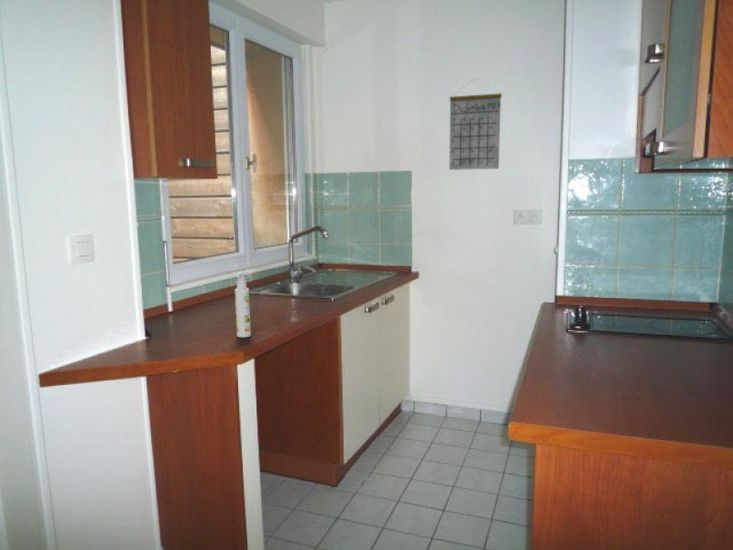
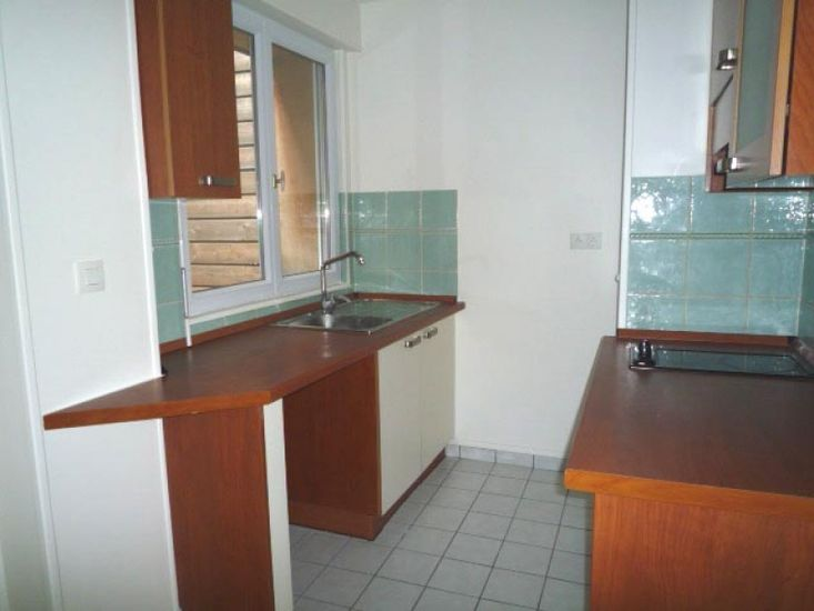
- spray bottle (242, 304)
- calendar (474, 123)
